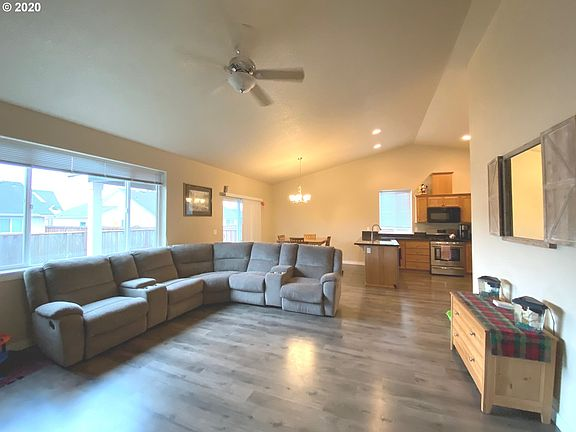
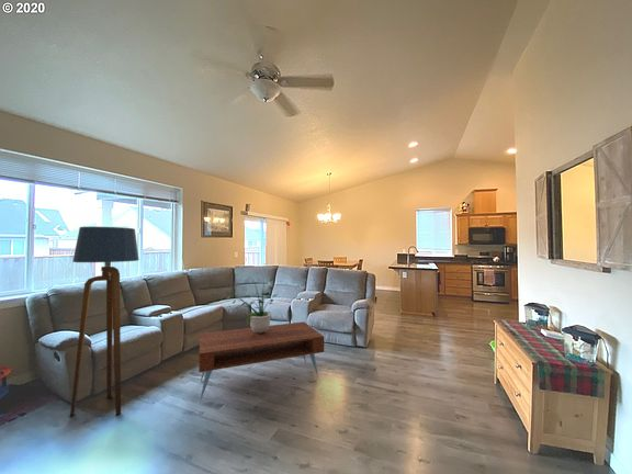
+ potted plant (251, 303)
+ coffee table (260, 357)
+ floor lamp (106, 317)
